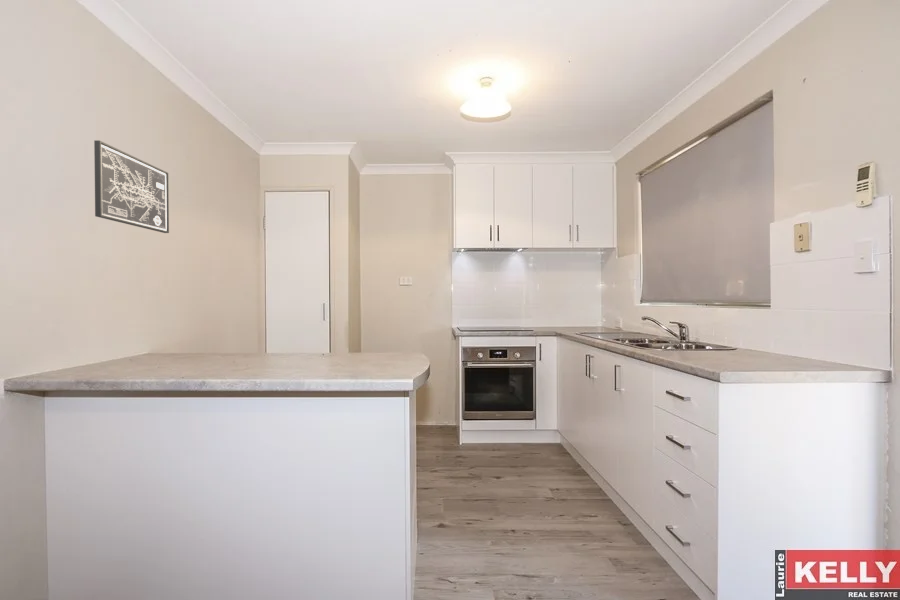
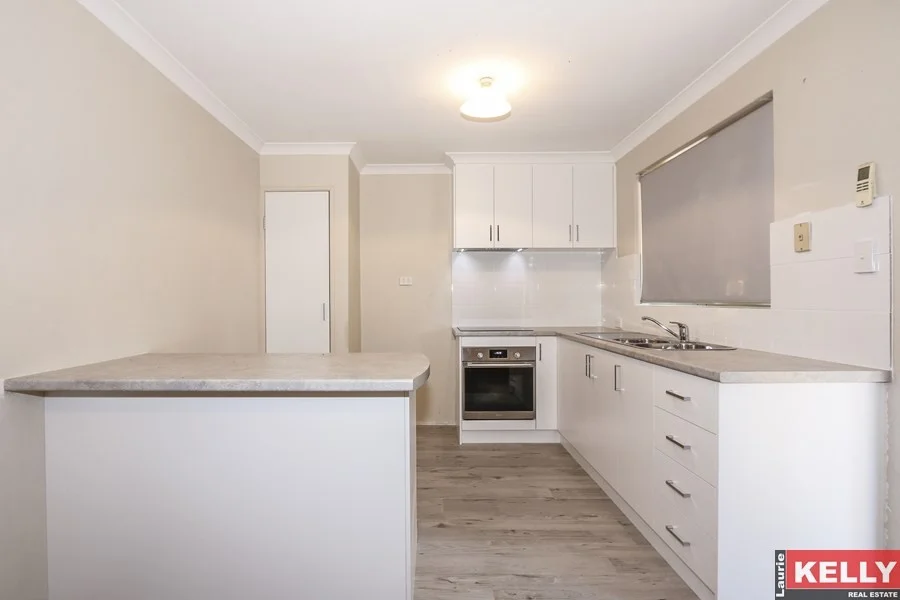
- wall art (135, 192)
